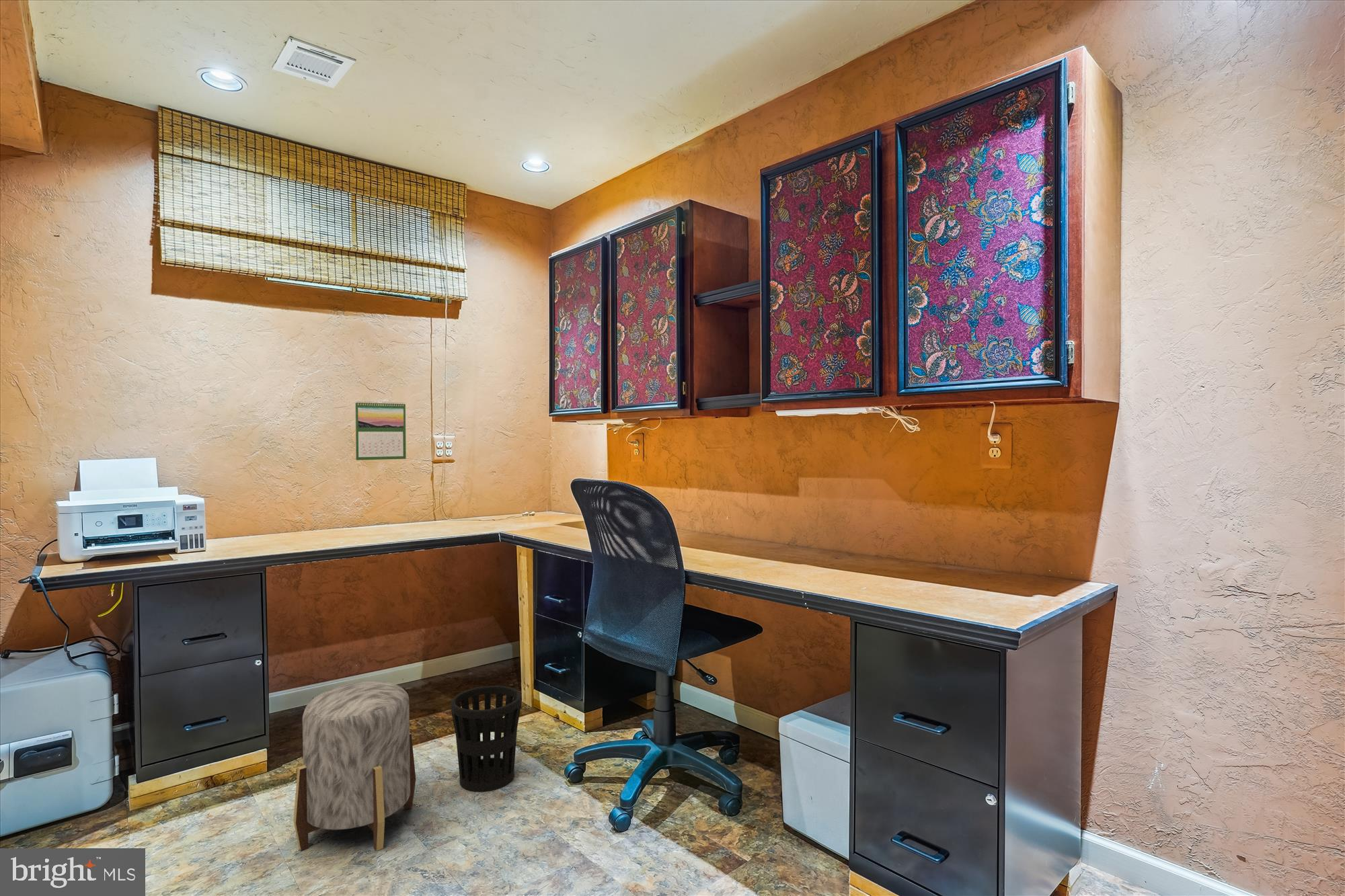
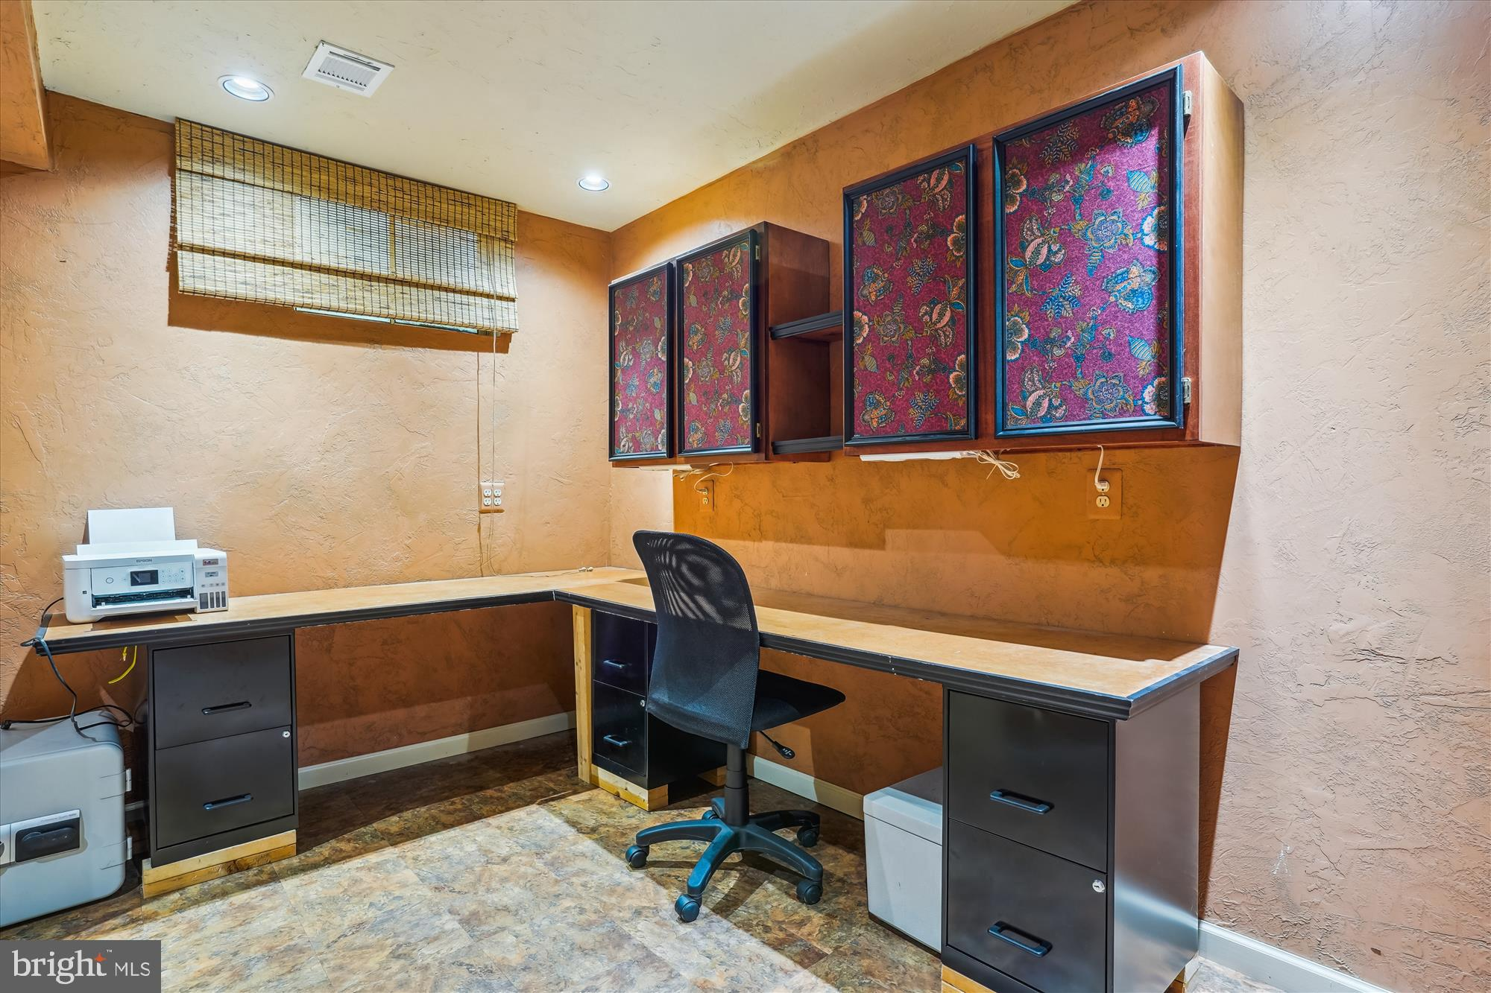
- stool (358, 758)
- wastebasket (487, 737)
- calendar (381, 430)
